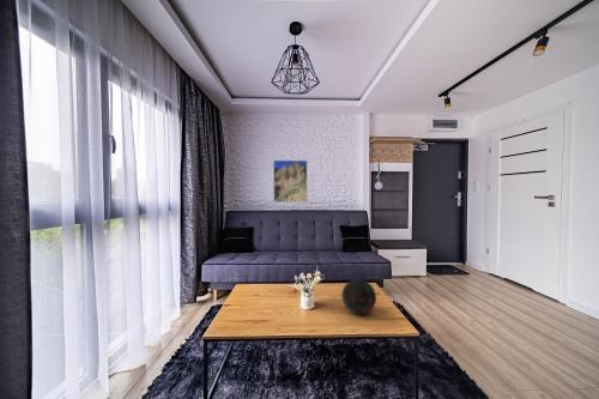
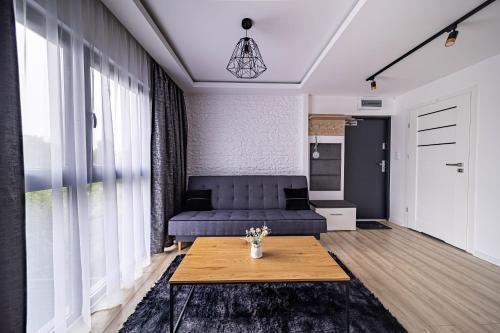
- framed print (290, 181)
- decorative orb (358, 296)
